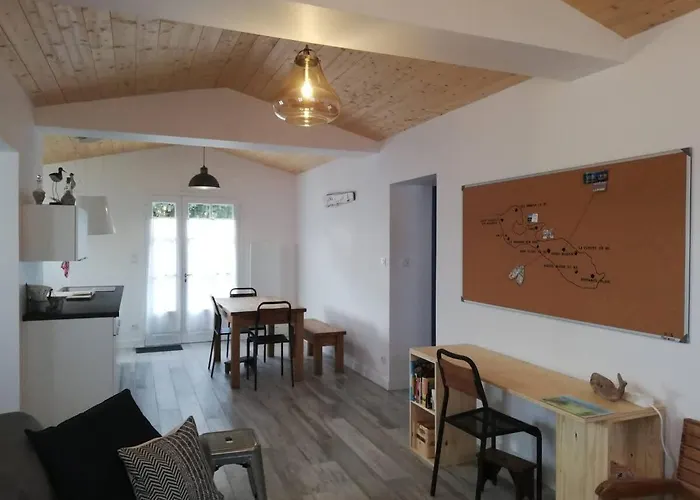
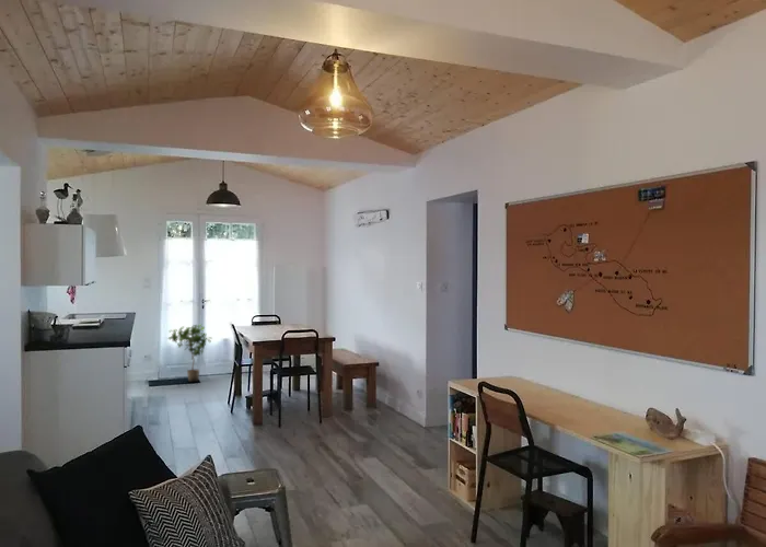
+ potted plant (190, 351)
